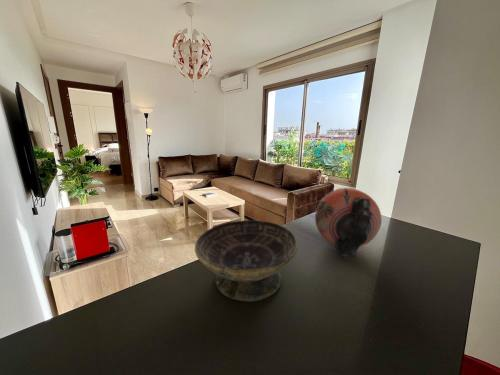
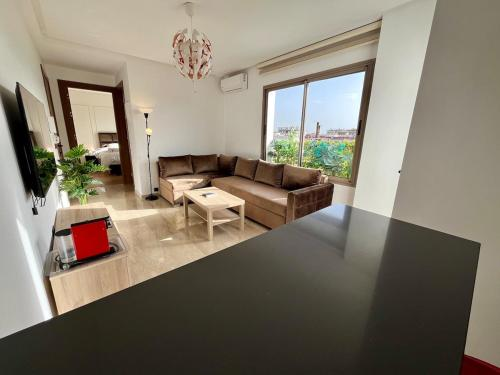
- decorative bowl (245, 258)
- vase (344, 209)
